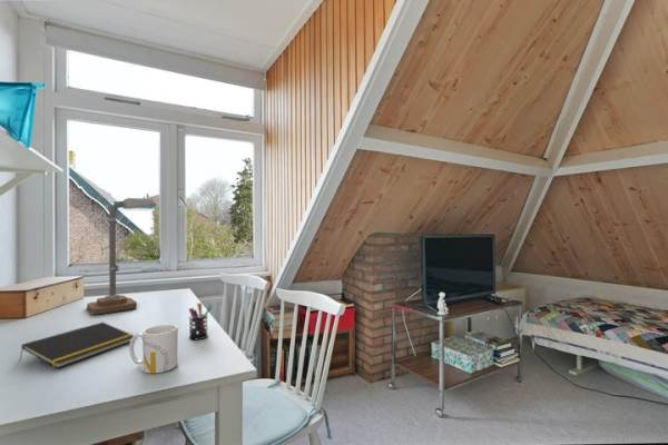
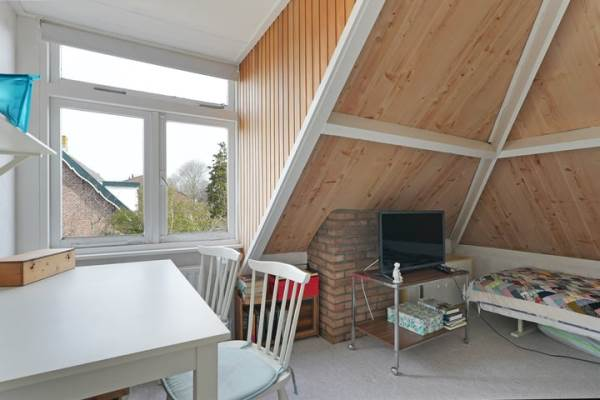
- mug (154, 348)
- notepad (82, 342)
- pen holder (200, 318)
- desk lamp (115, 251)
